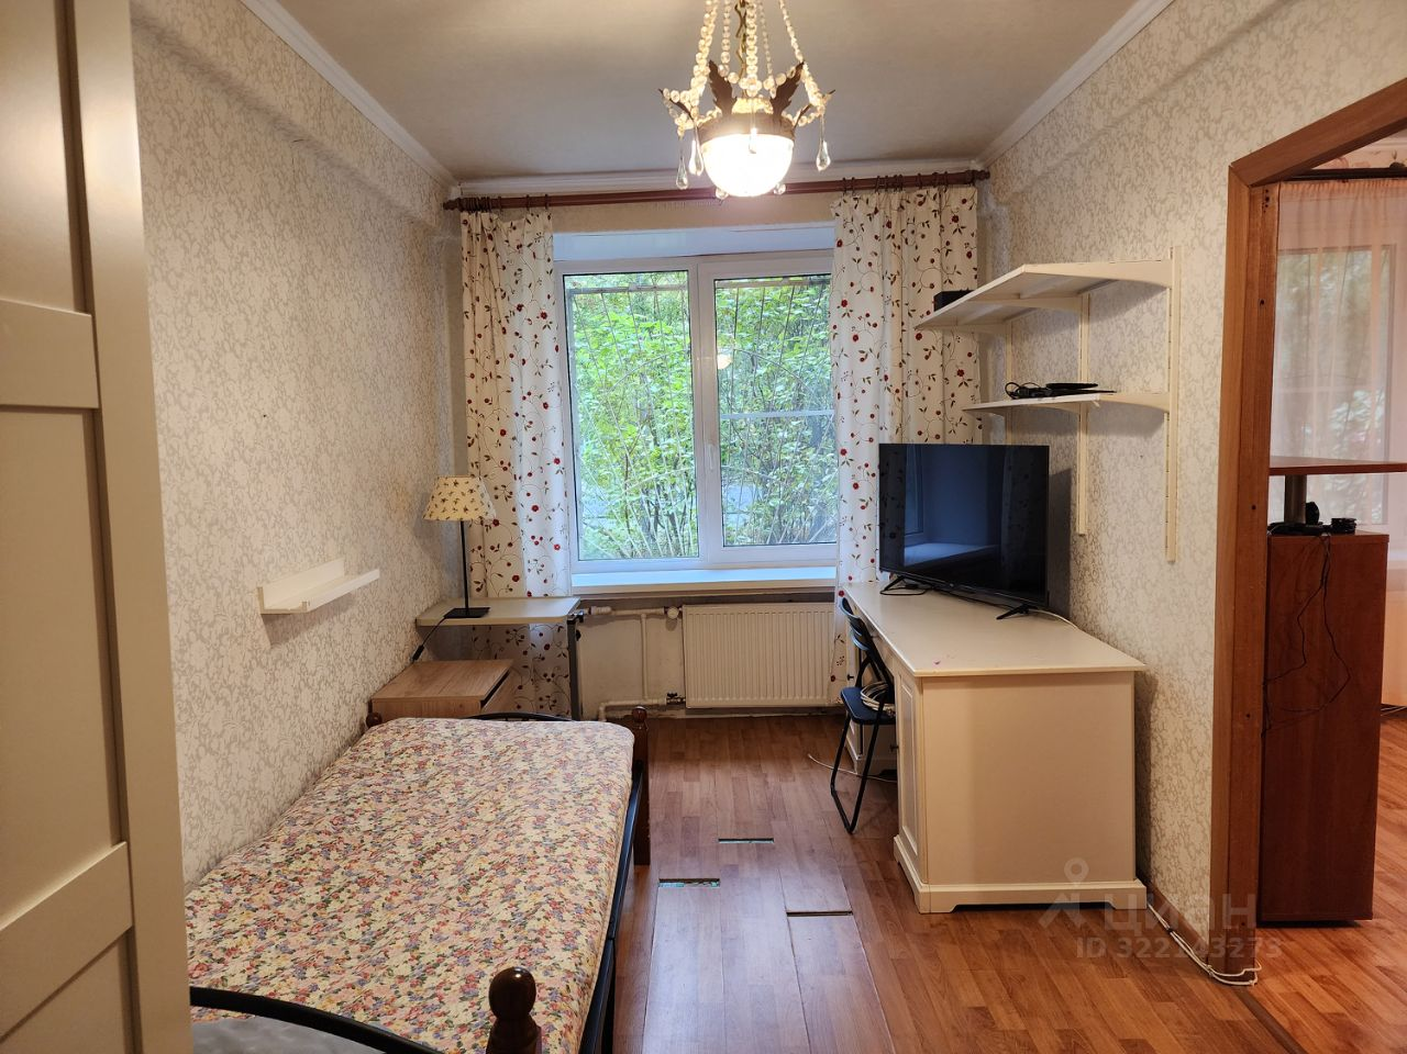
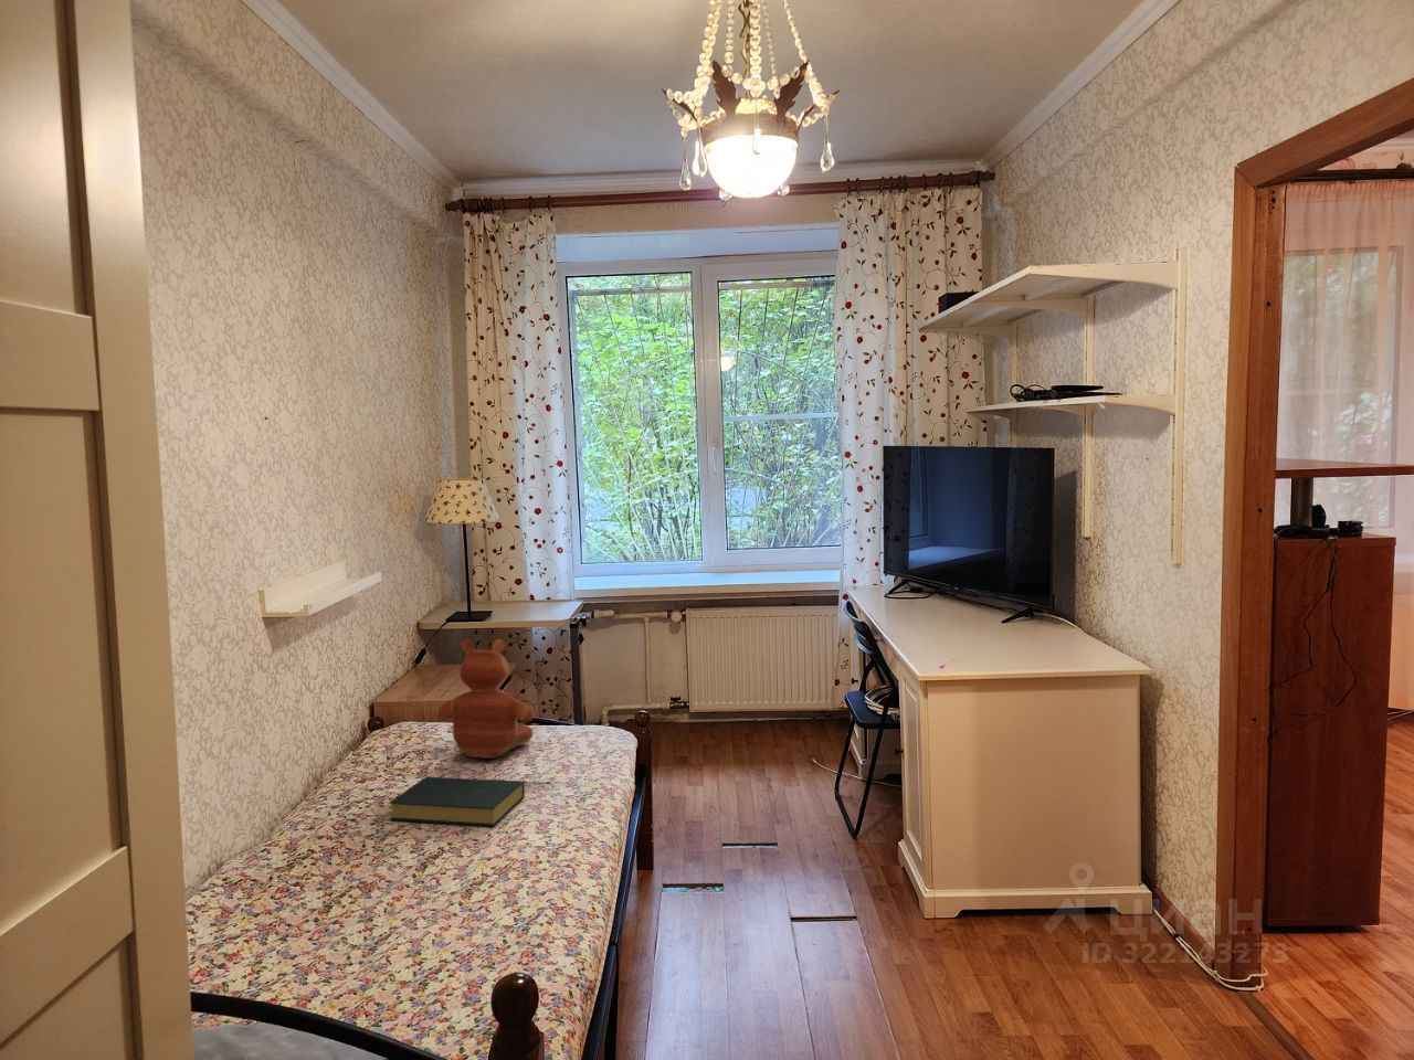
+ teddy bear (491, 694)
+ hardback book (459, 799)
